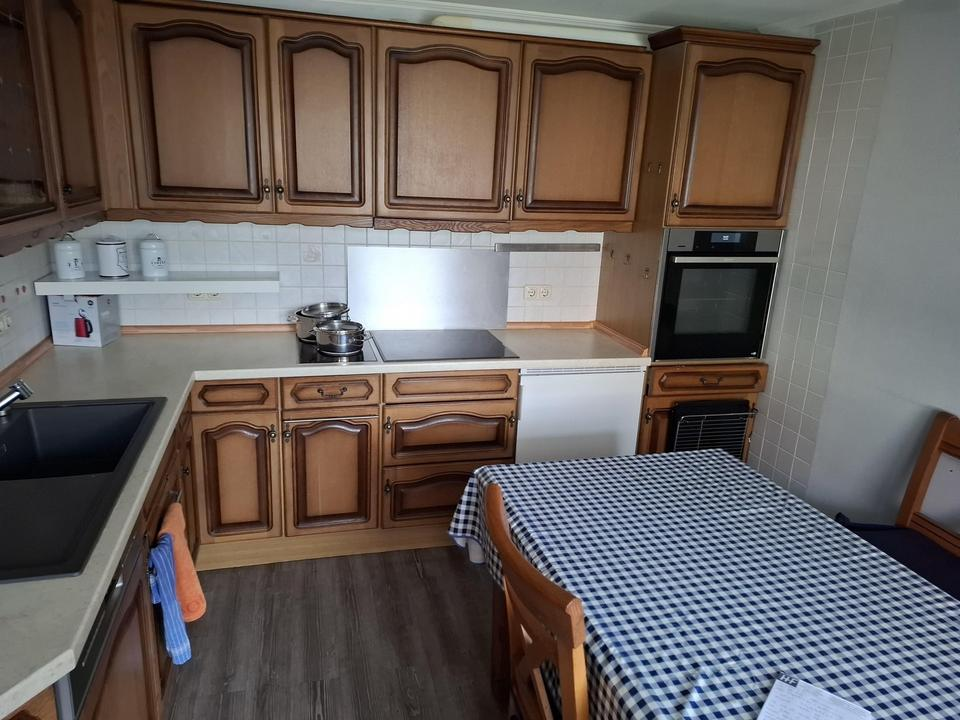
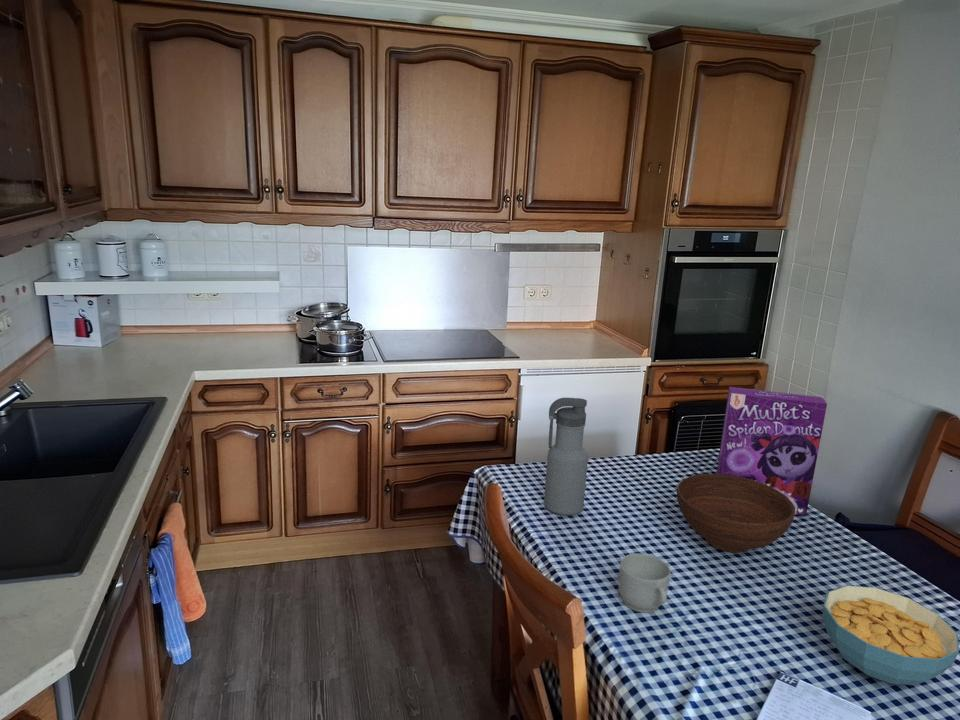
+ water bottle (567, 454)
+ mug (646, 588)
+ cereal bowl (883, 644)
+ bowl (731, 519)
+ cereal box (767, 450)
